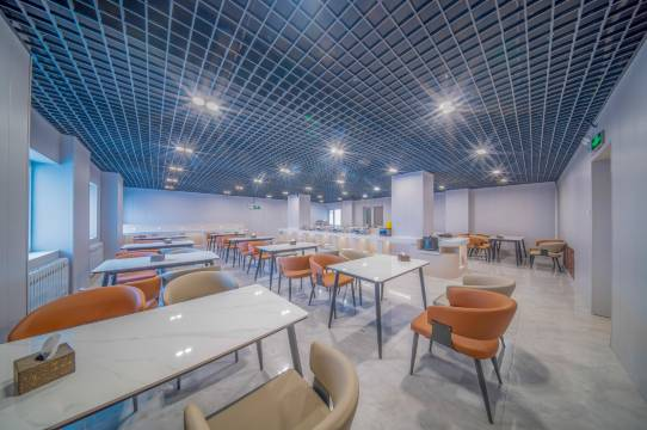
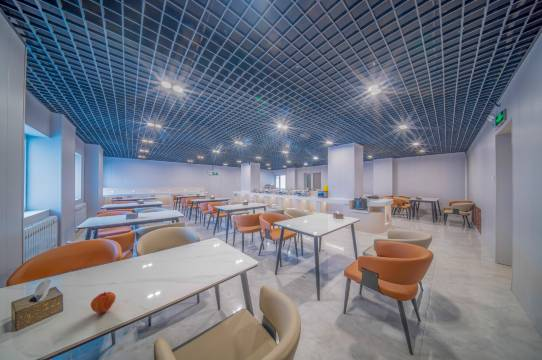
+ fruit (103, 301)
